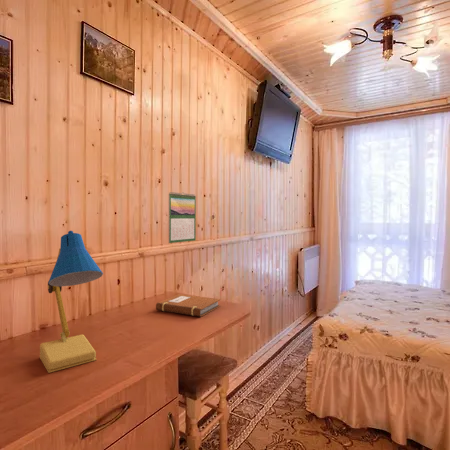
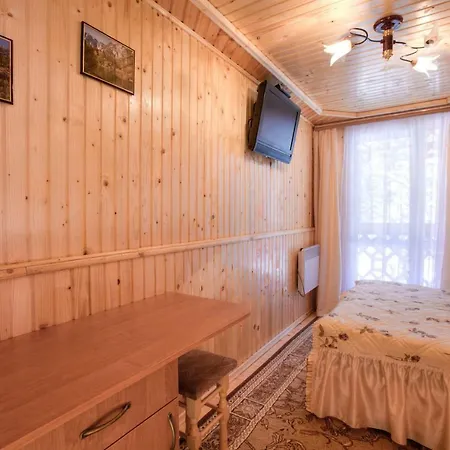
- notebook (187, 304)
- desk lamp (61, 289)
- calendar (182, 217)
